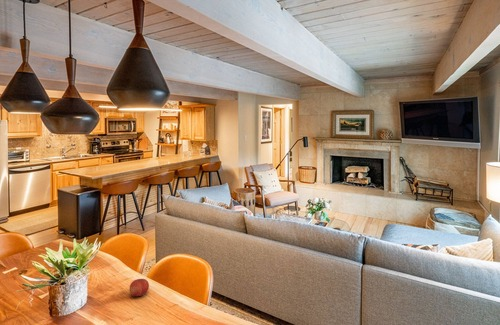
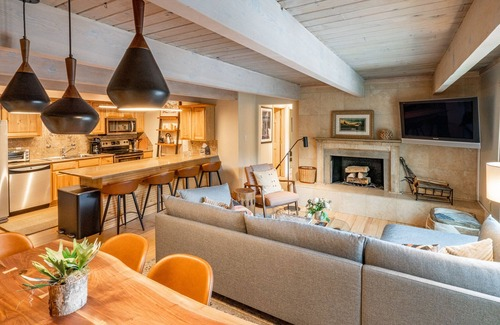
- fruit (139, 286)
